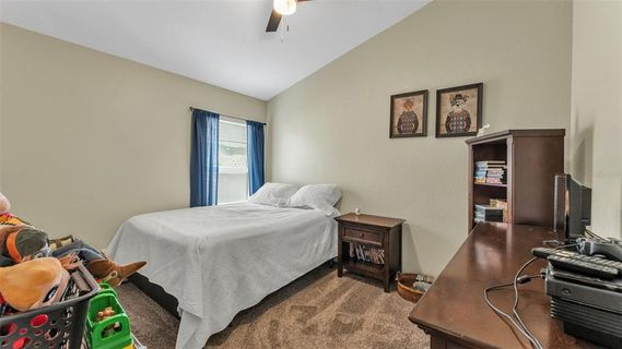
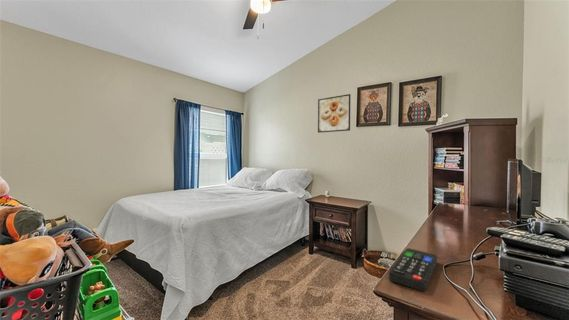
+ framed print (333, 114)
+ remote control (414, 265)
